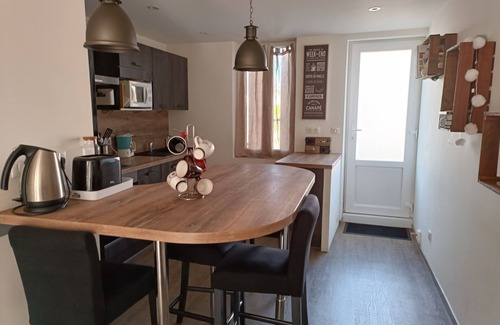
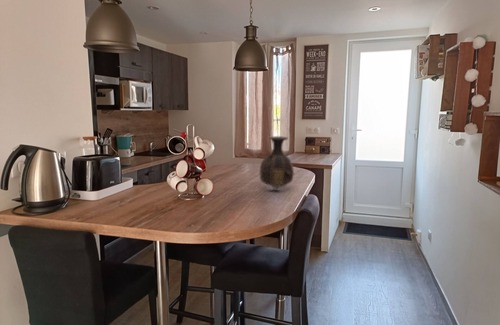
+ vase (276, 163)
